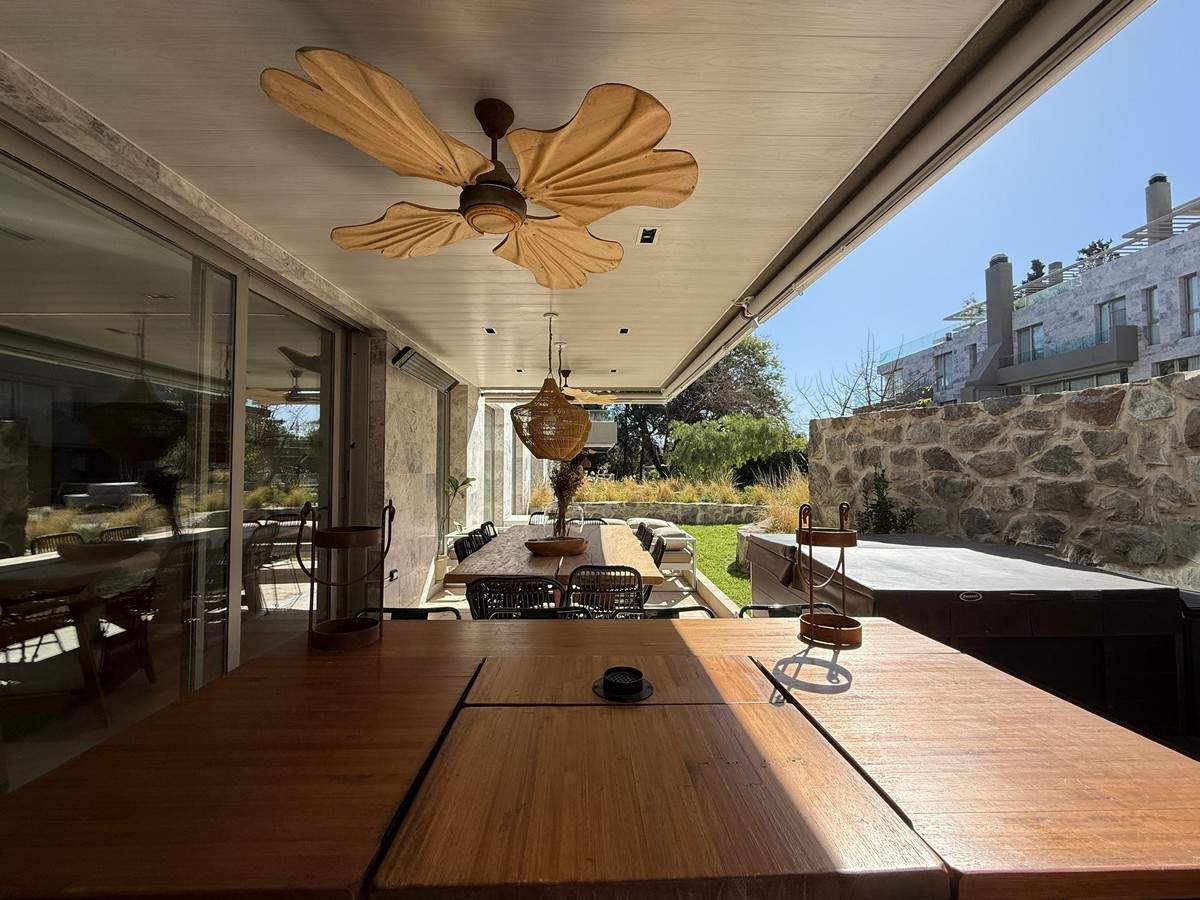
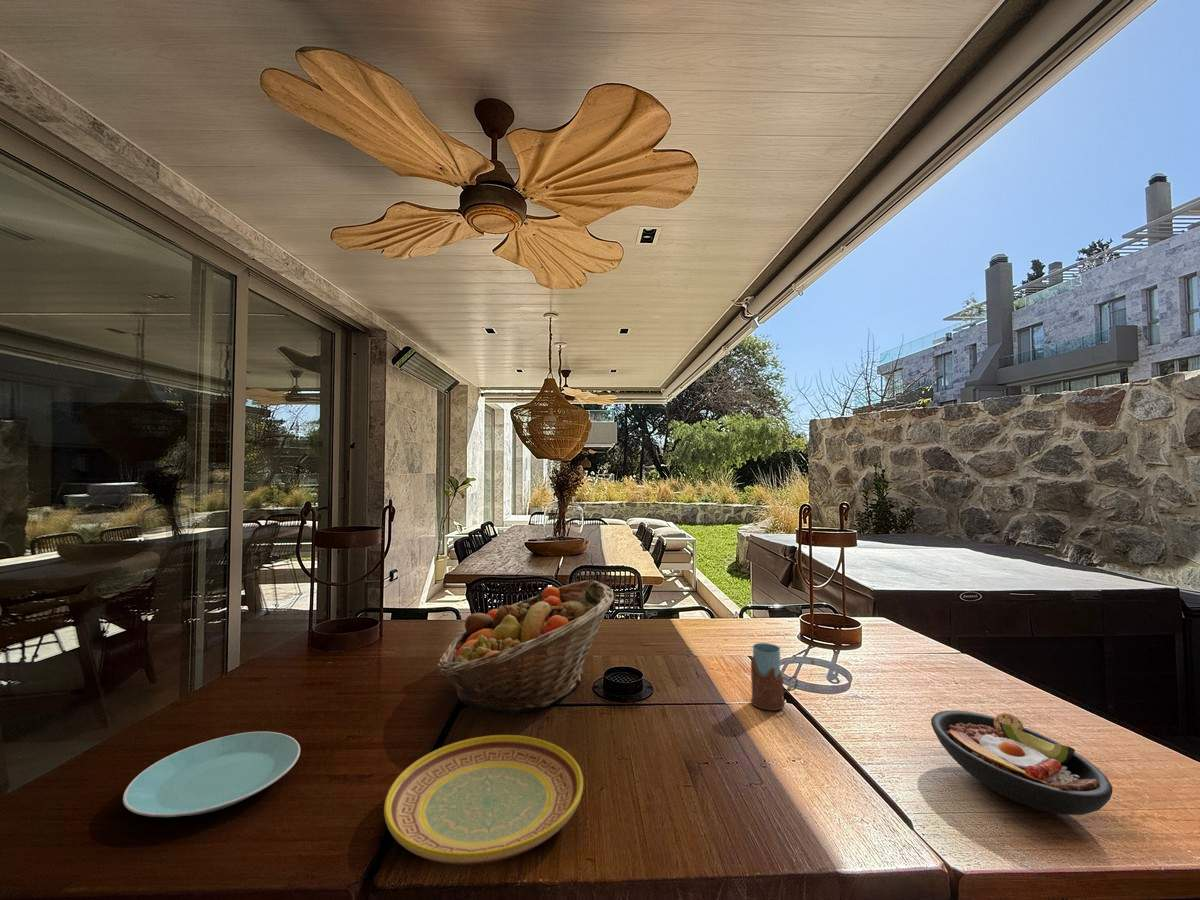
+ plate (487, 796)
+ plate (218, 775)
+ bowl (1011, 761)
+ drinking glass (774, 675)
+ fruit basket (530, 636)
